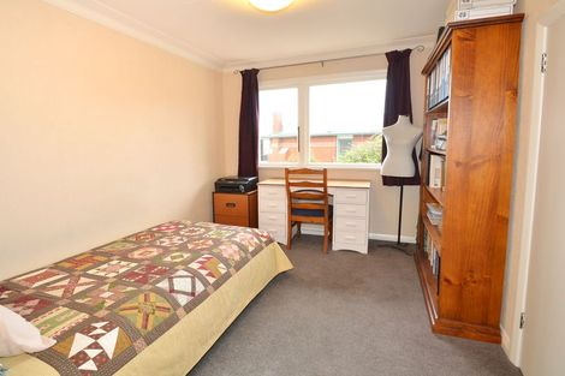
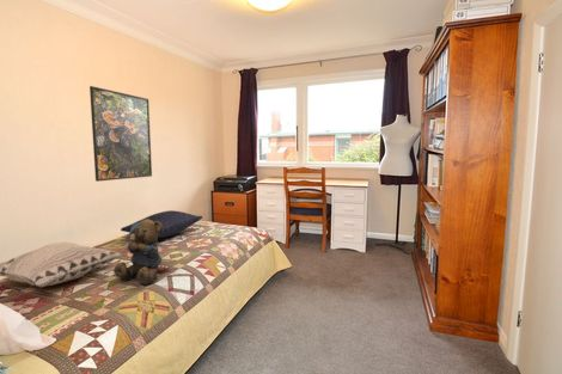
+ decorative pillow (57, 262)
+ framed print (124, 136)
+ teddy bear (142, 250)
+ pillow (165, 223)
